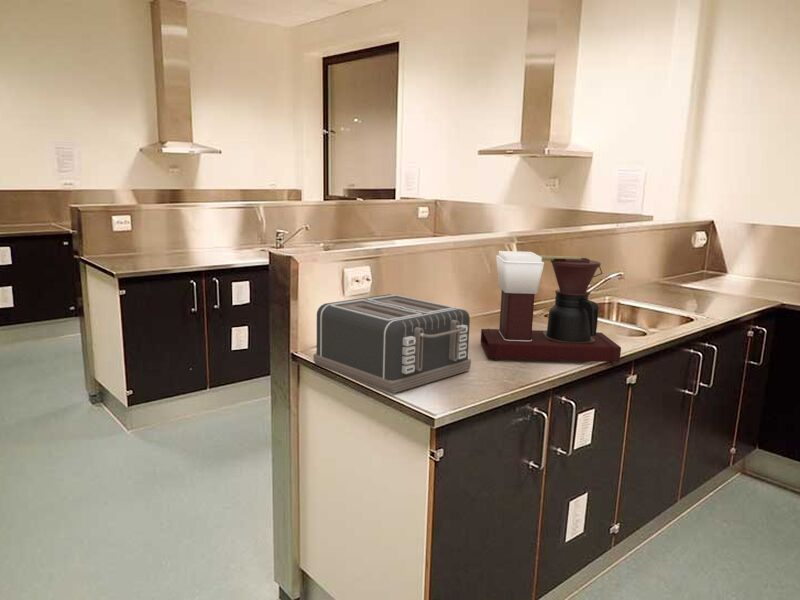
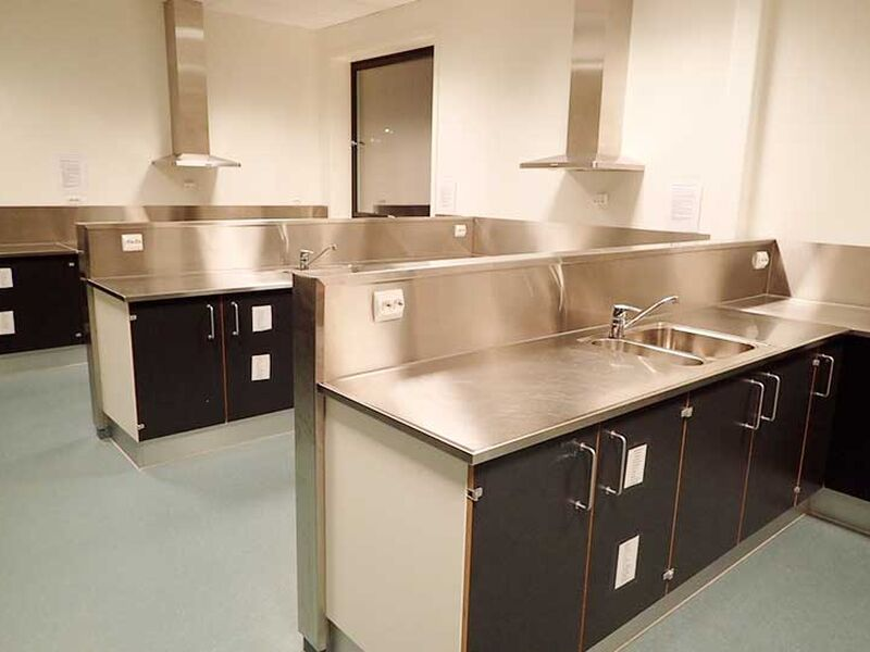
- toaster (398, 338)
- coffee maker (551, 307)
